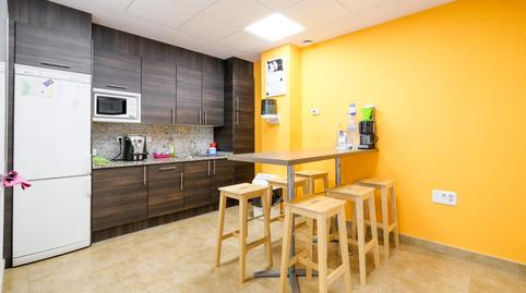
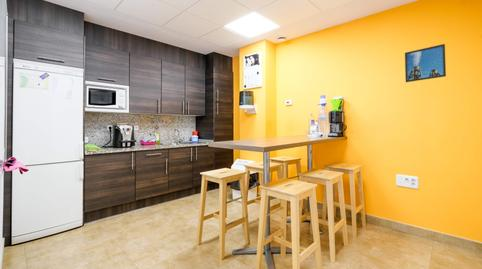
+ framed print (424, 64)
